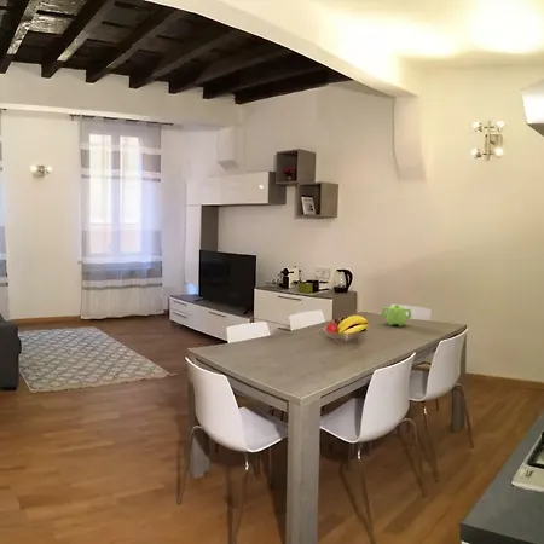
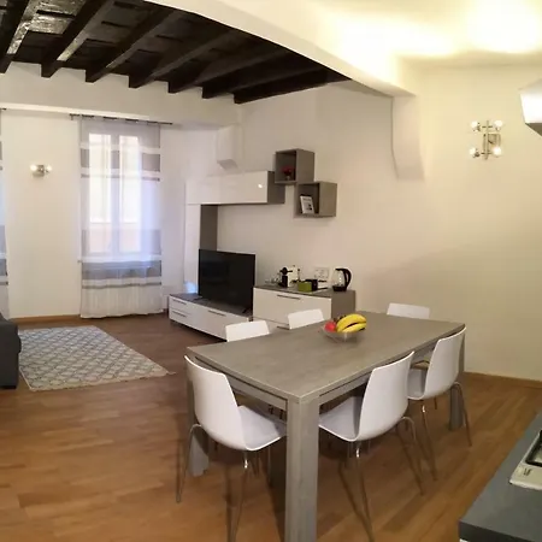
- teapot (395, 314)
